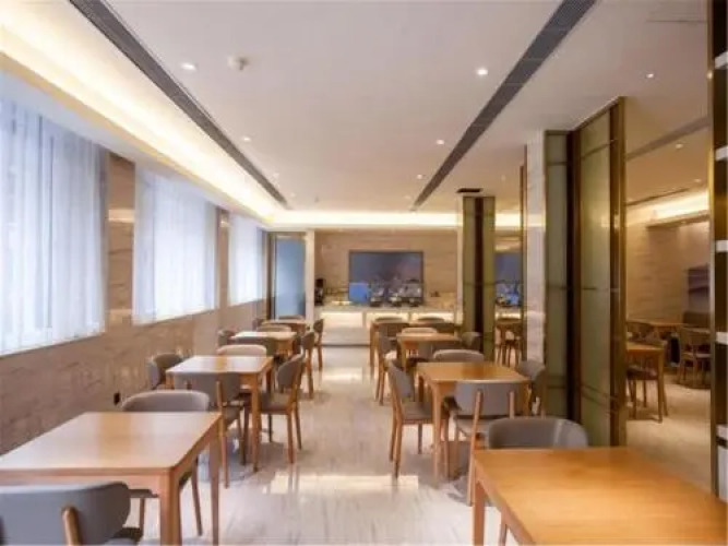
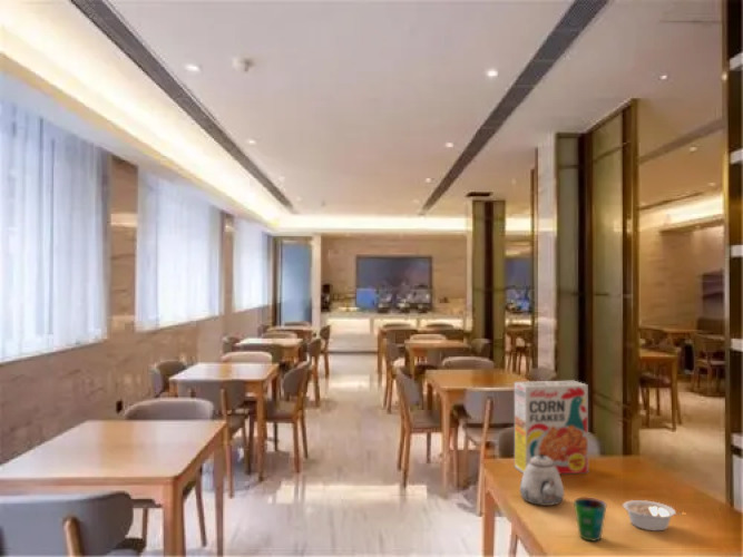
+ teapot (542, 478)
+ cereal box (550, 426)
+ cup (589, 518)
+ legume (651, 515)
